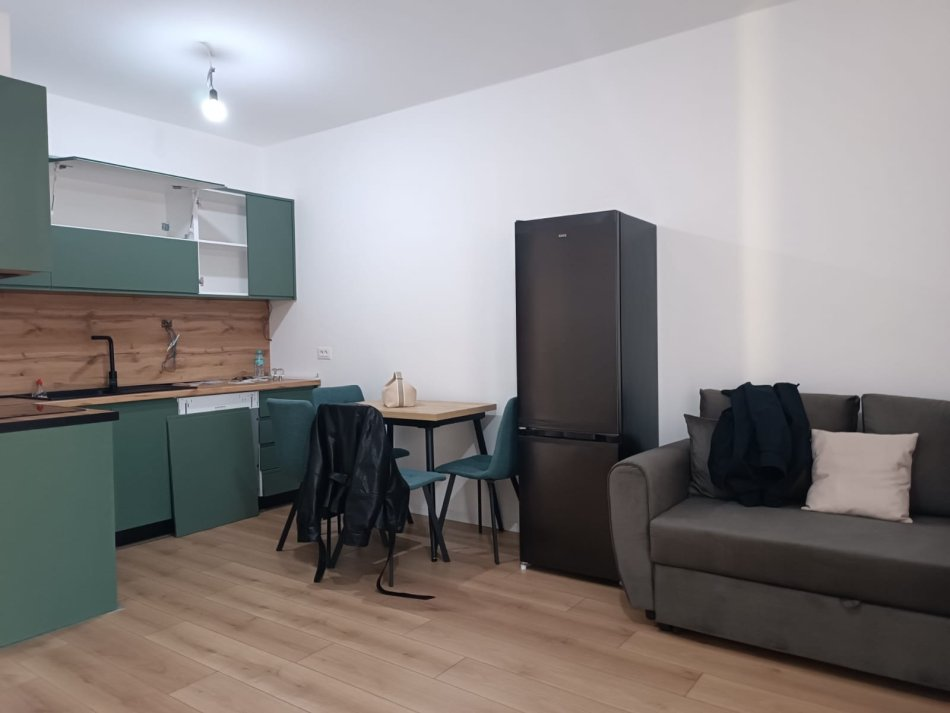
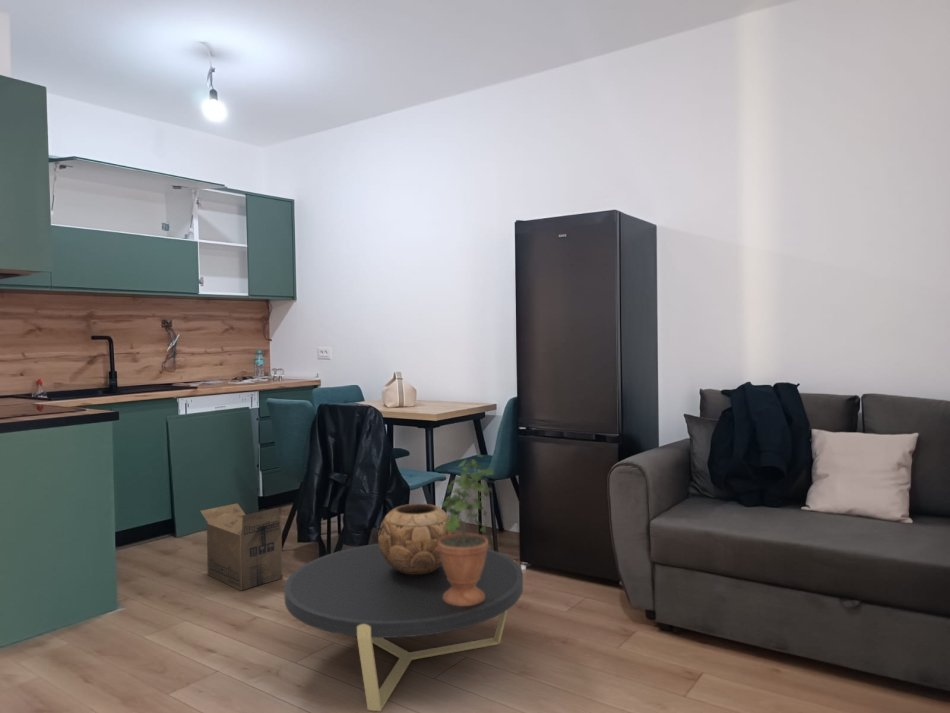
+ coffee table (407, 616)
+ decorative bowl (416, 537)
+ potted plant (467, 523)
+ cardboard box (240, 539)
